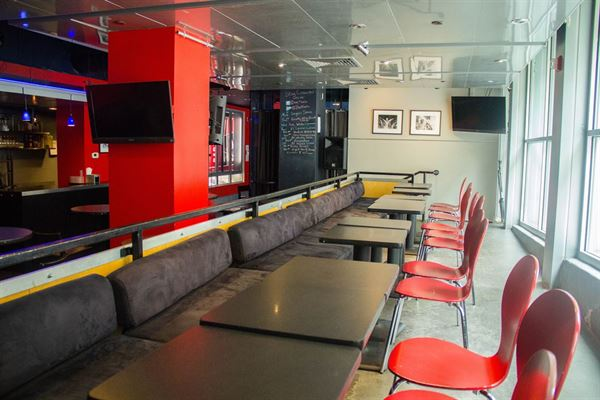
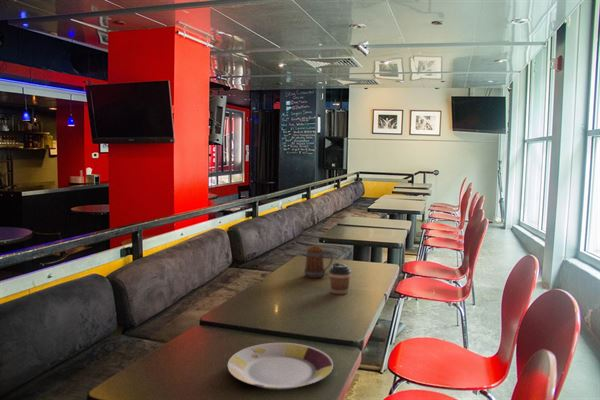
+ beer mug (318, 262)
+ coffee cup (339, 277)
+ plate (280, 366)
